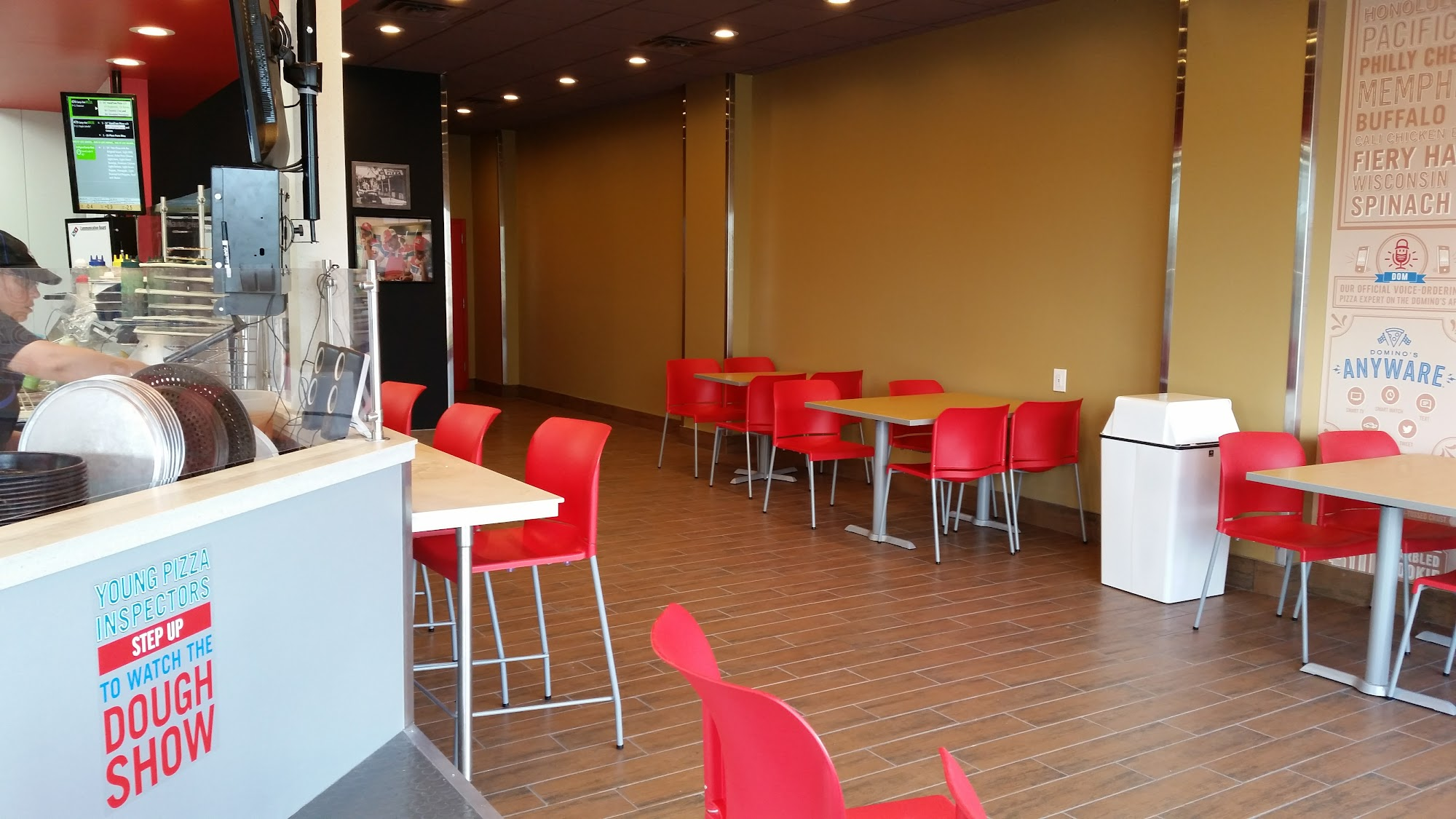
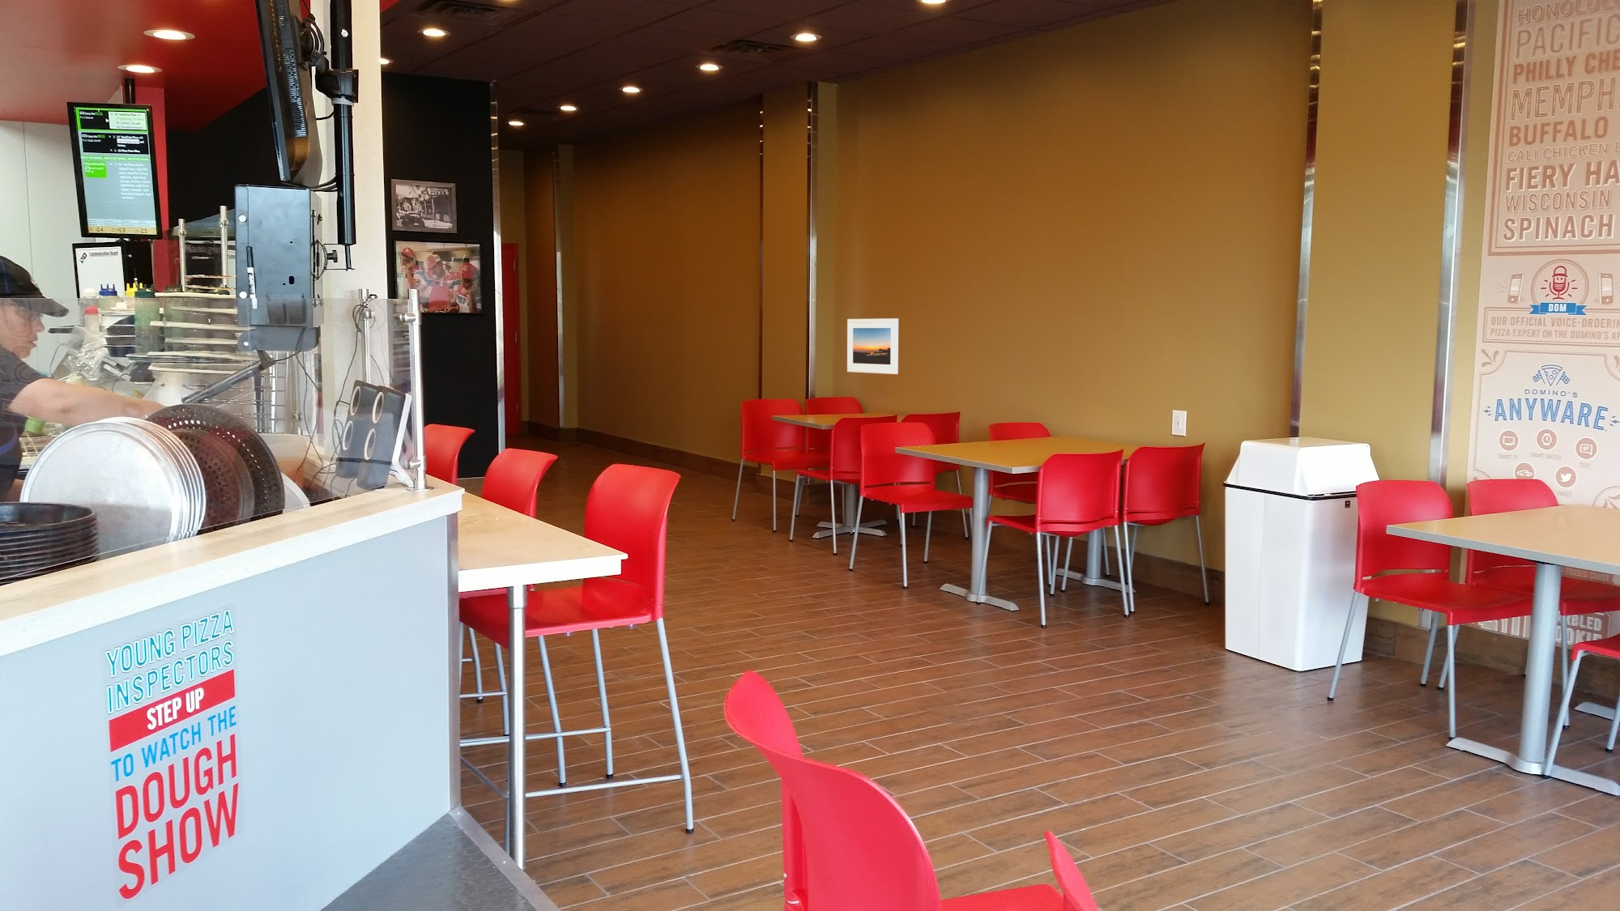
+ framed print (871, 346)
